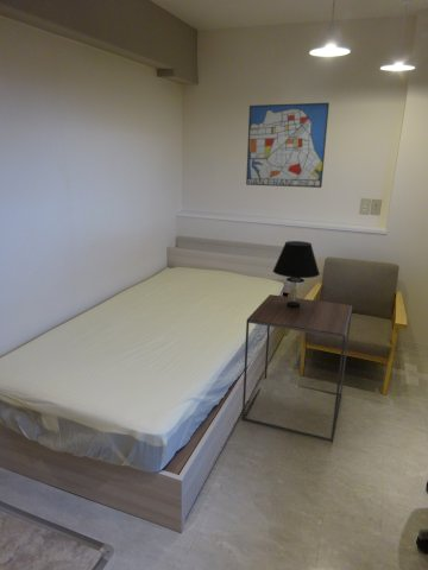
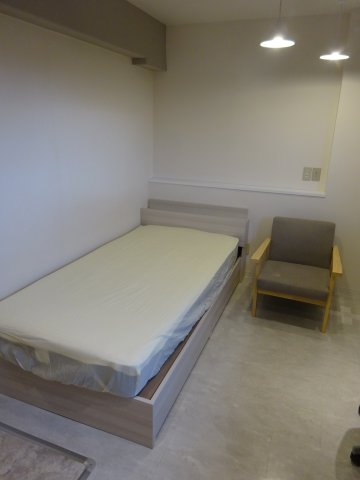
- side table (300, 386)
- table lamp (295, 274)
- wall art (284, 146)
